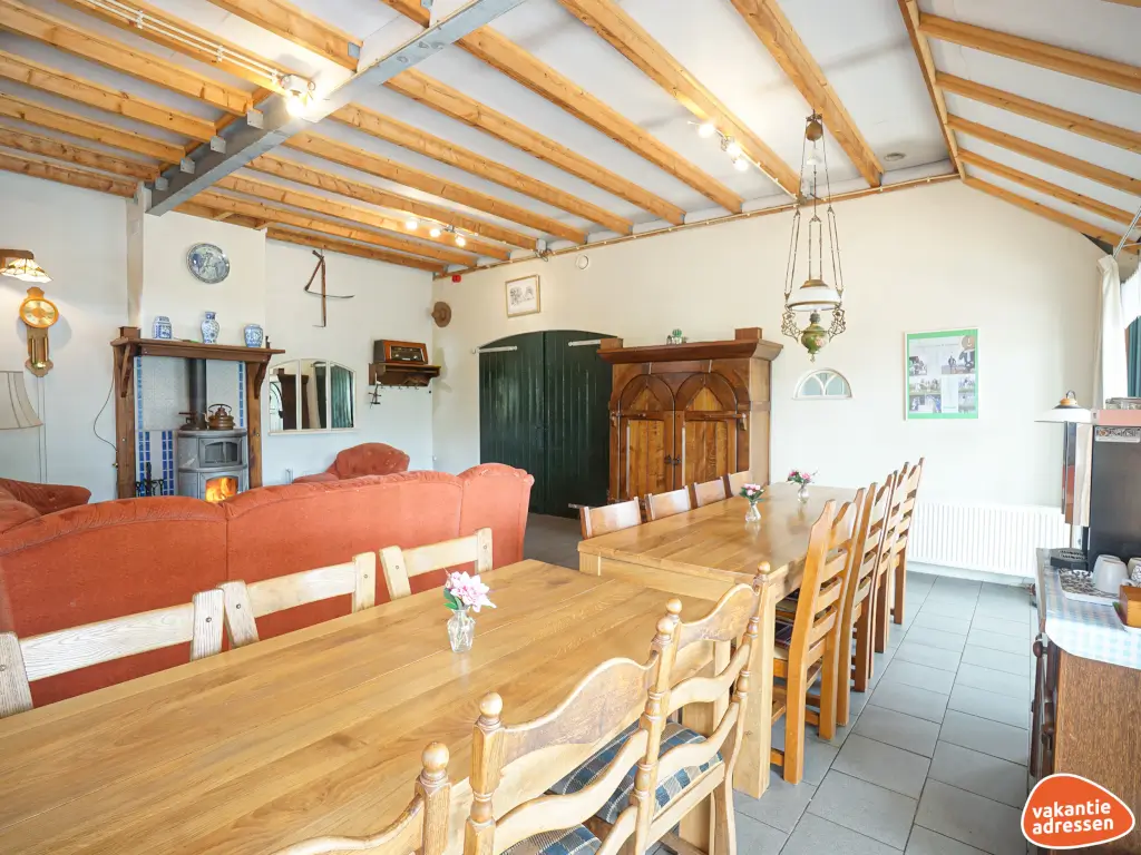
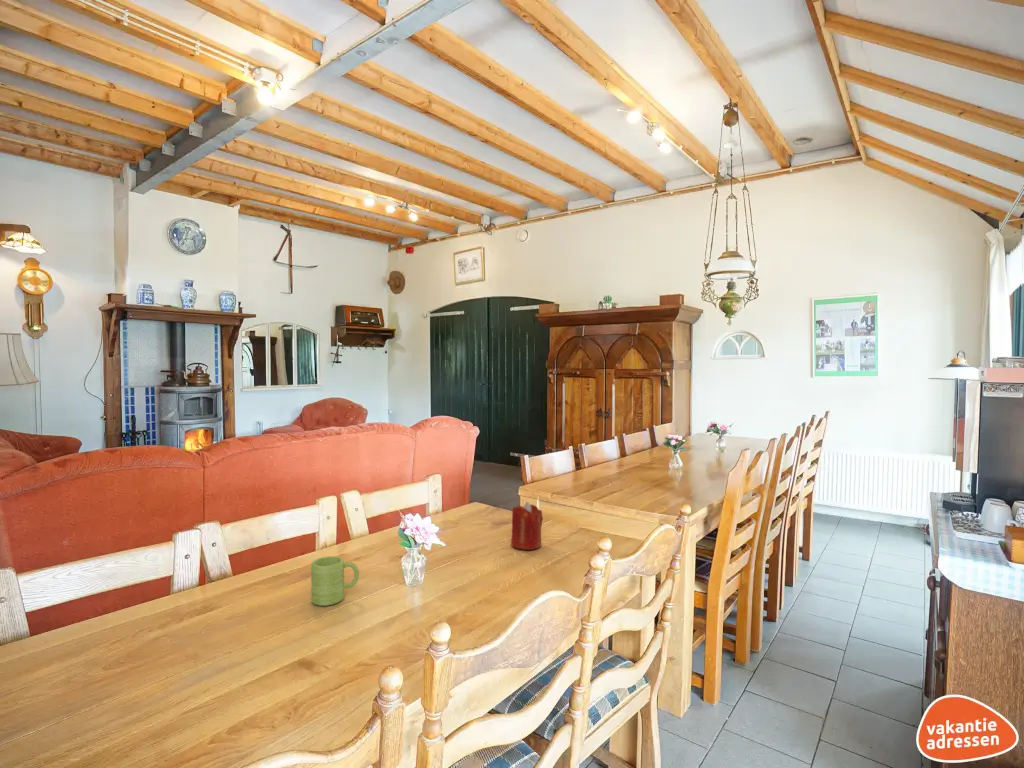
+ candle (526, 523)
+ mug (335, 579)
